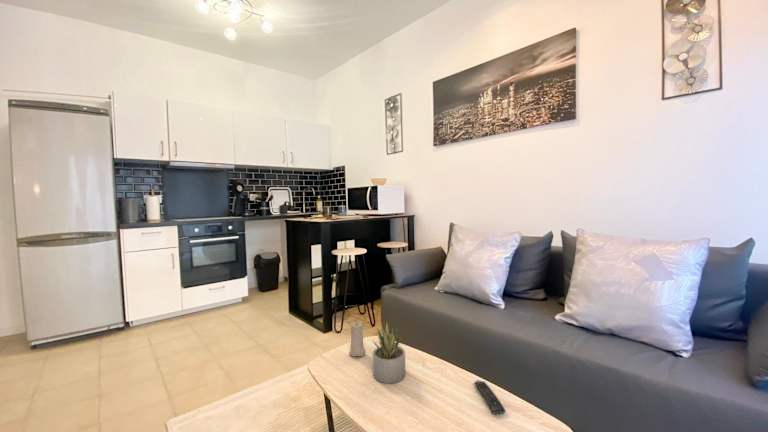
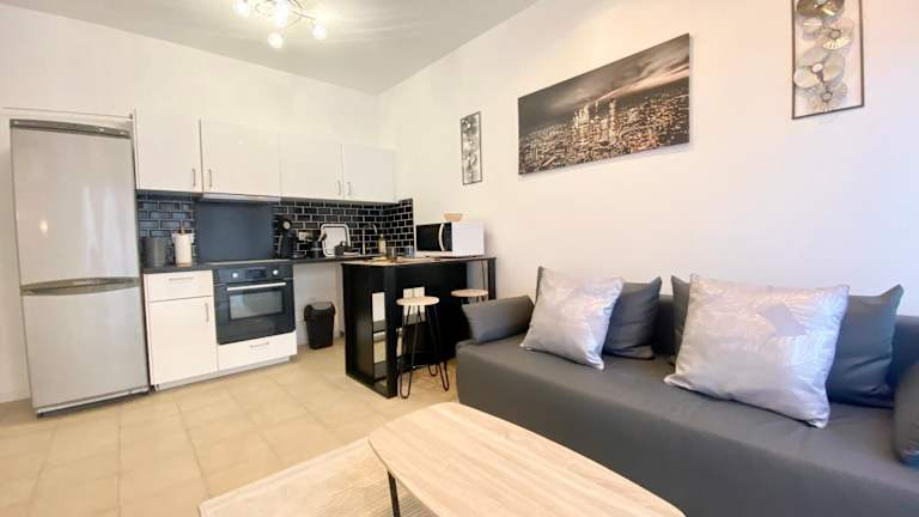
- succulent plant (388, 348)
- candle (356, 337)
- remote control (487, 394)
